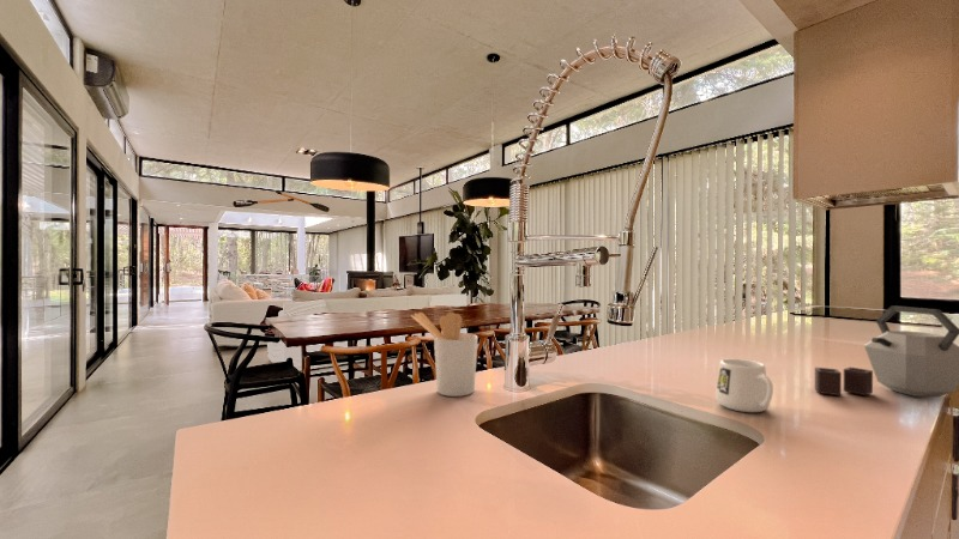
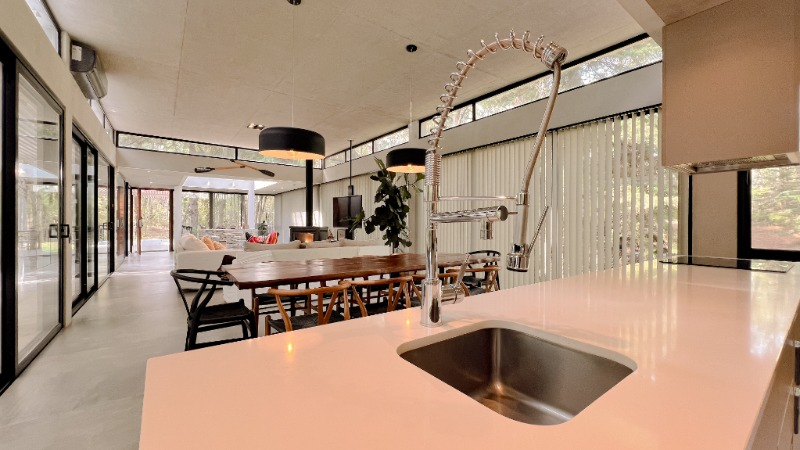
- utensil holder (444, 350)
- mug (747, 387)
- kettle (880, 350)
